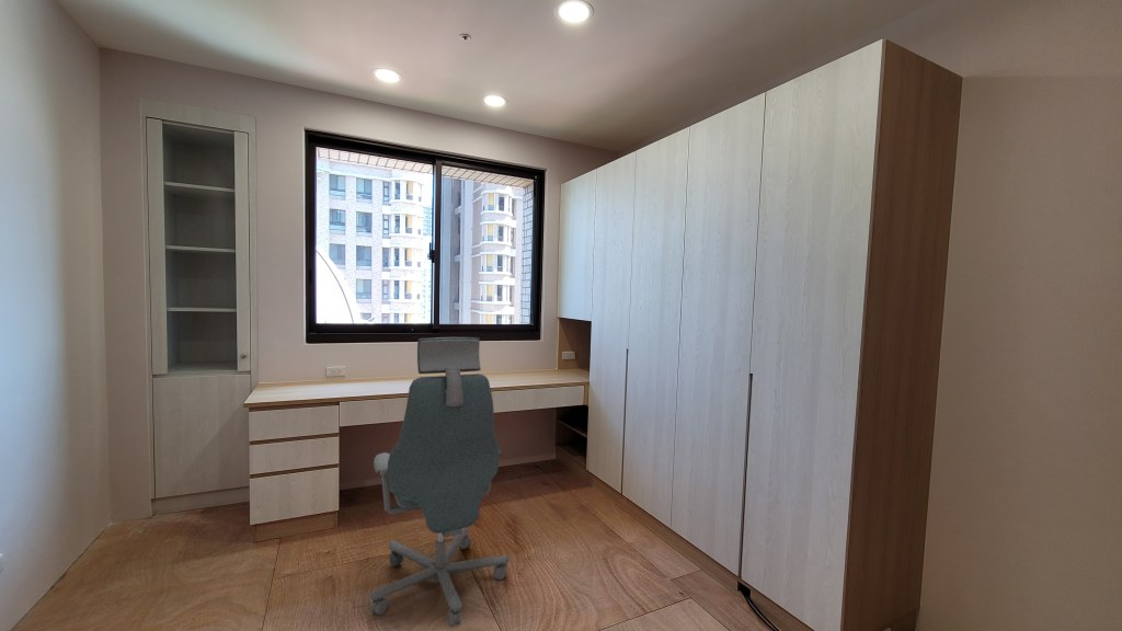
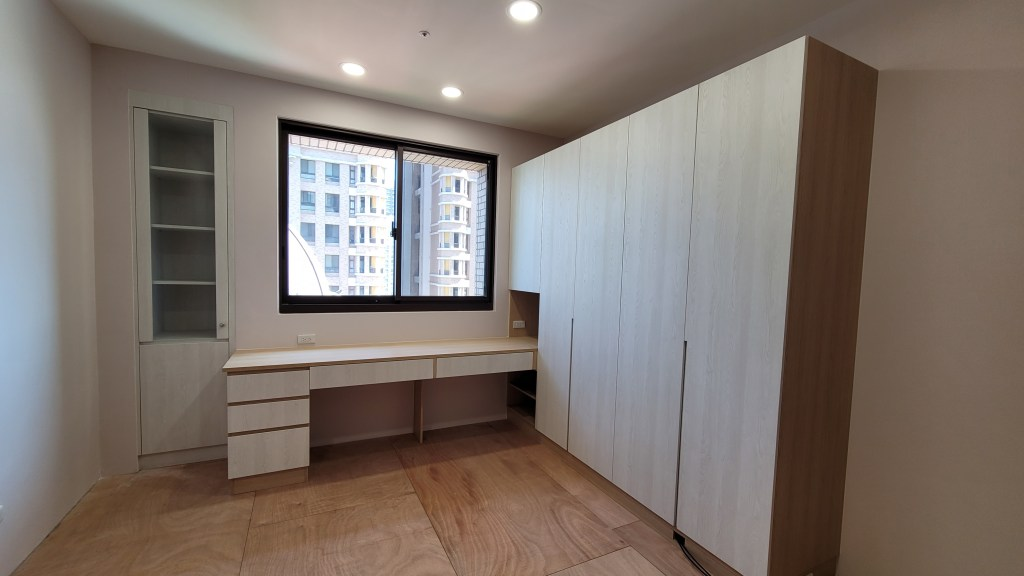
- office chair (444, 462)
